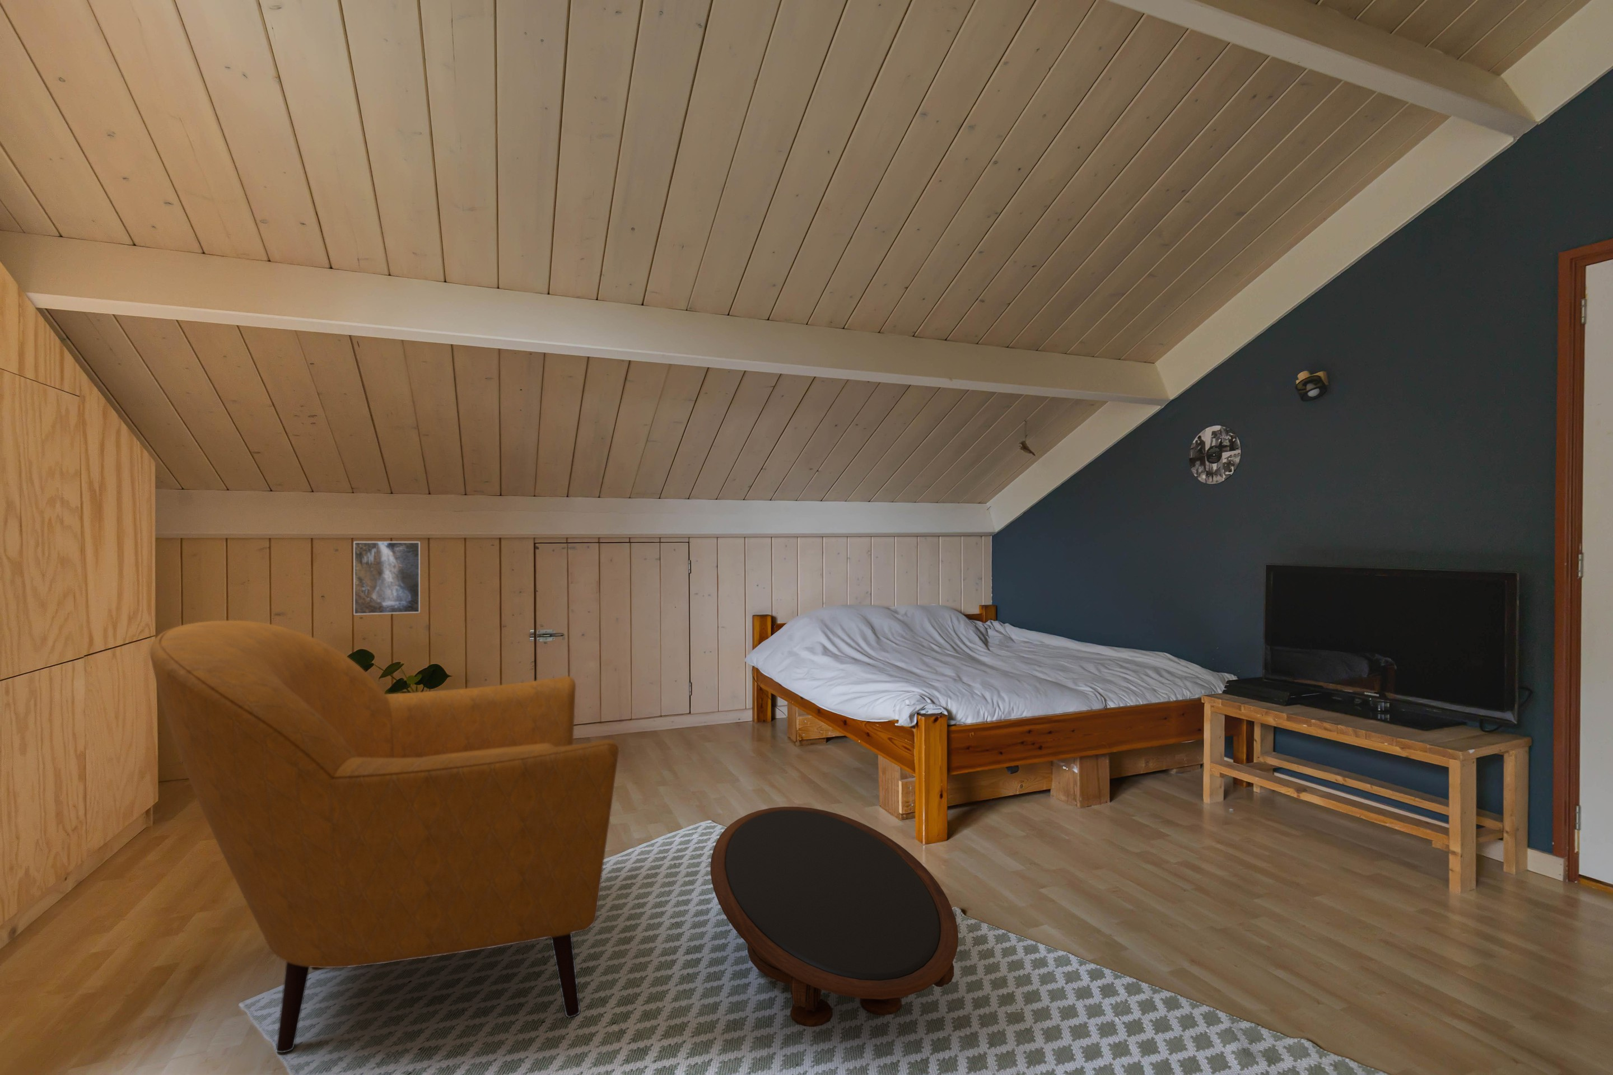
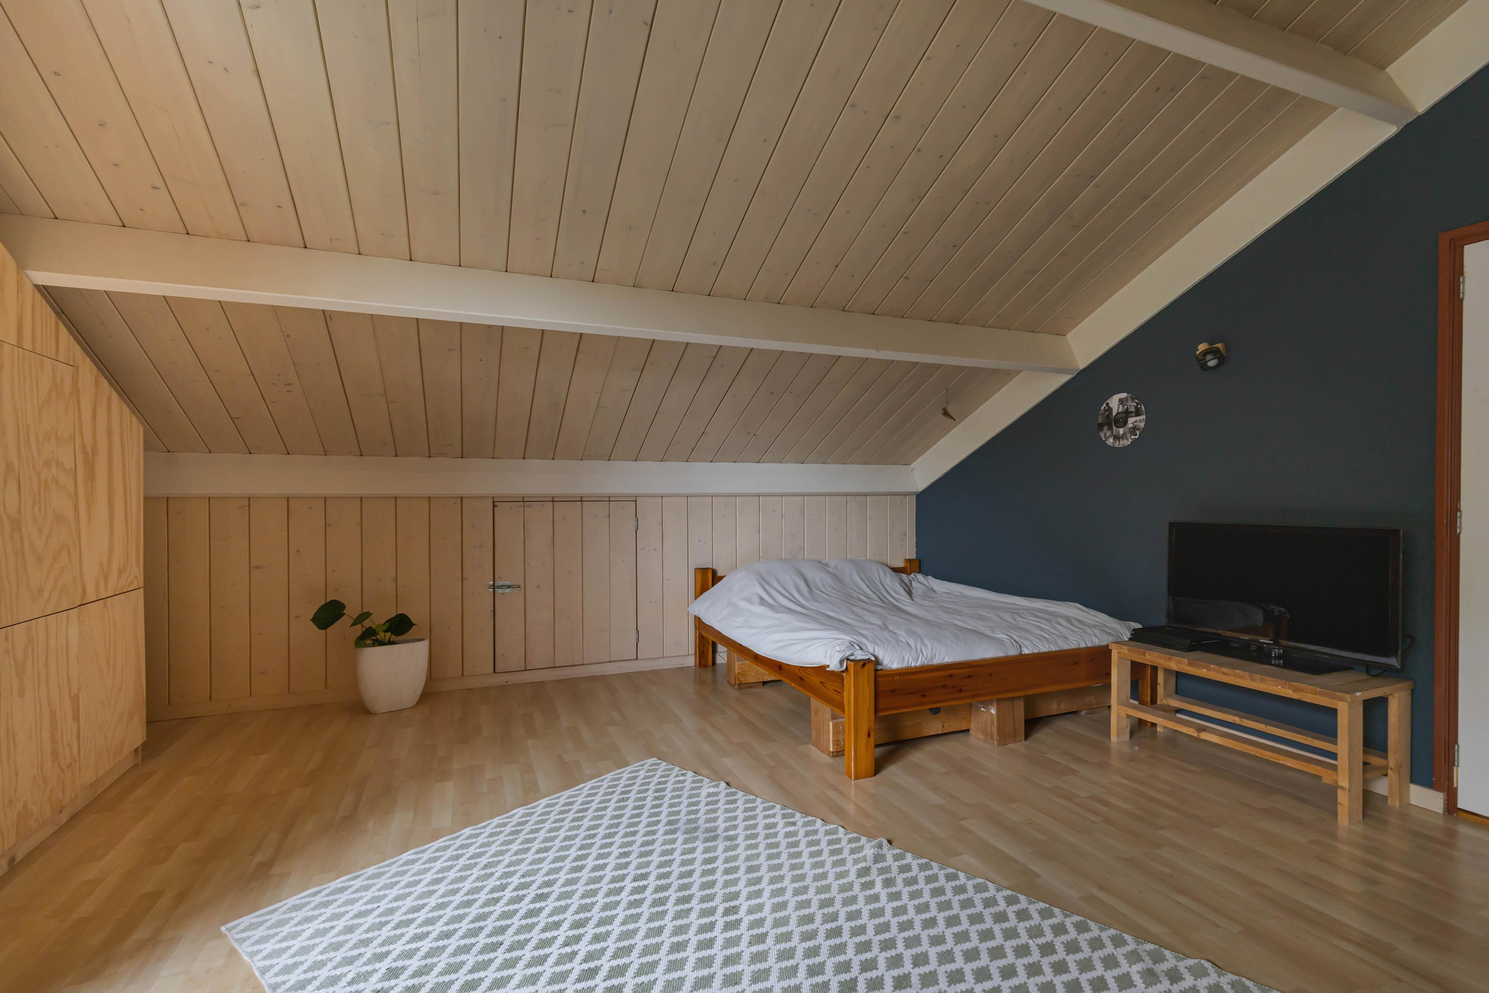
- coffee table (822, 918)
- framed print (386, 577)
- armchair (400, 801)
